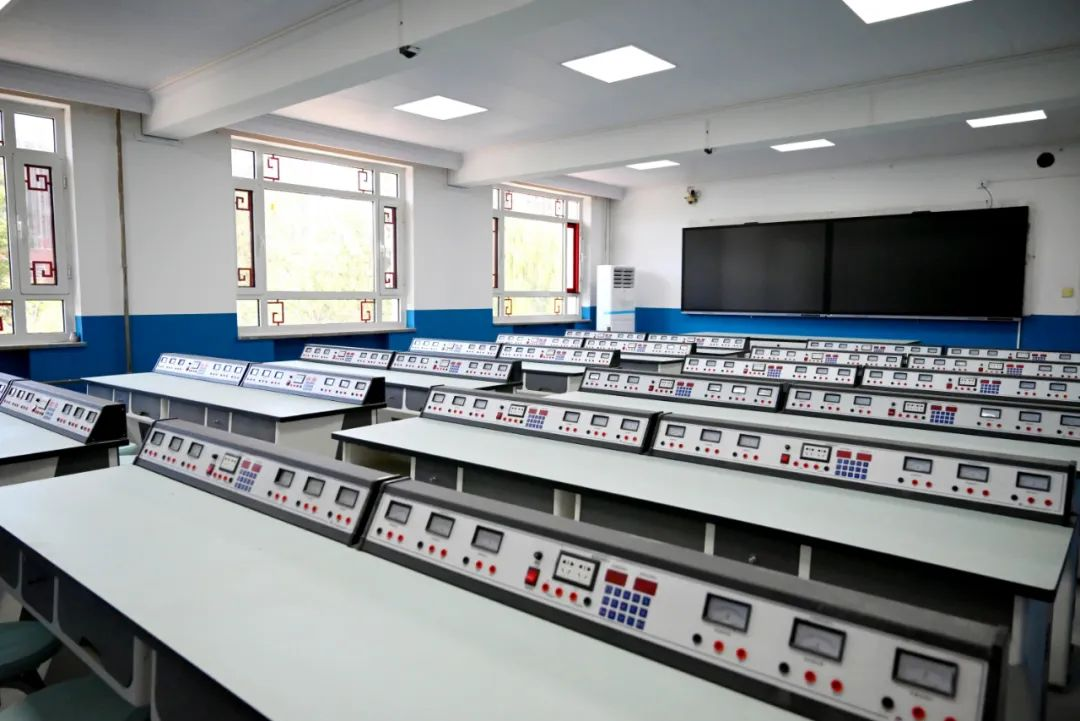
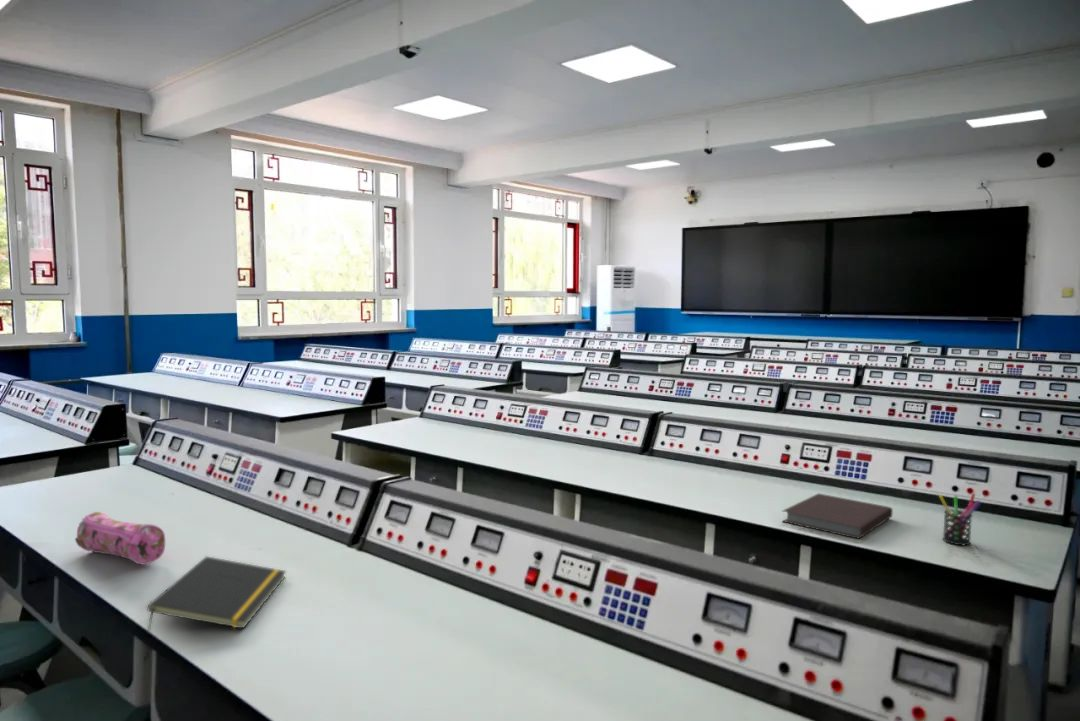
+ notebook (837, 514)
+ pen holder (958, 516)
+ pencil case (120, 537)
+ notepad (223, 589)
